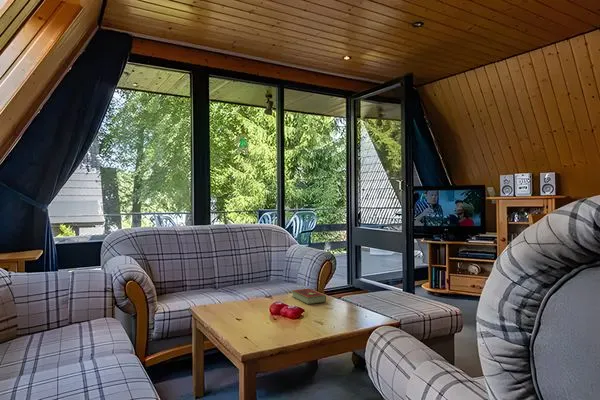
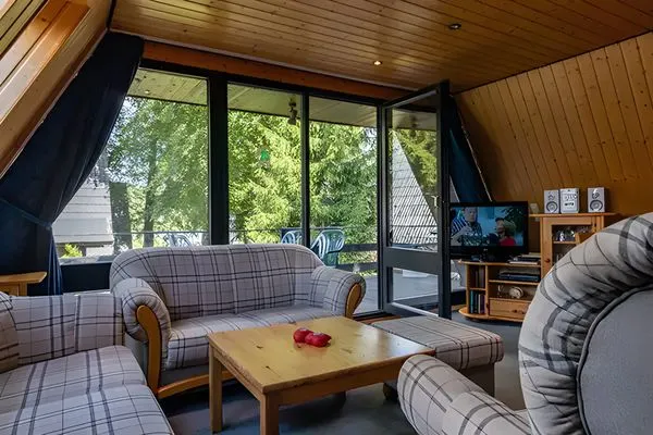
- hardcover book (308, 295)
